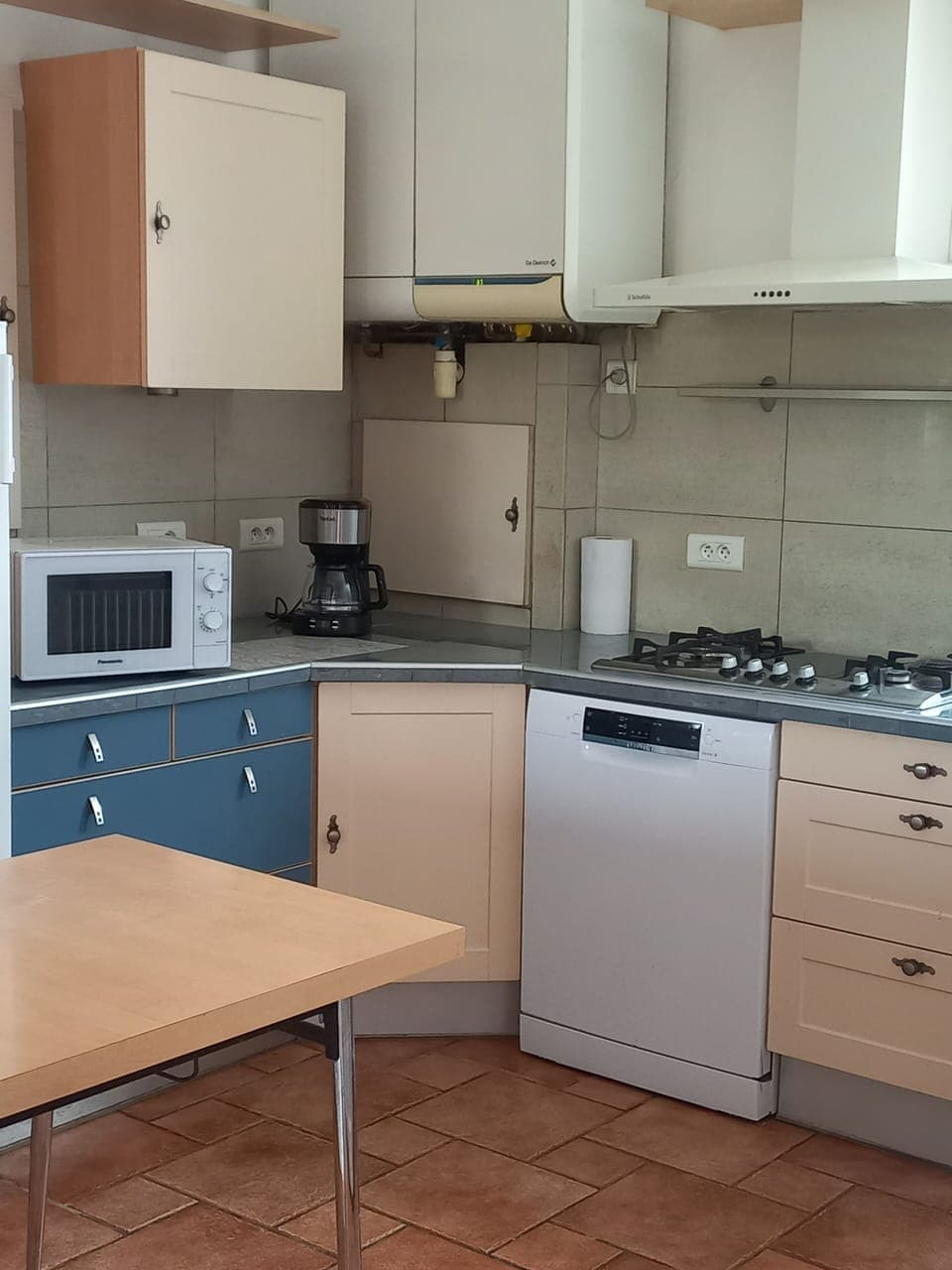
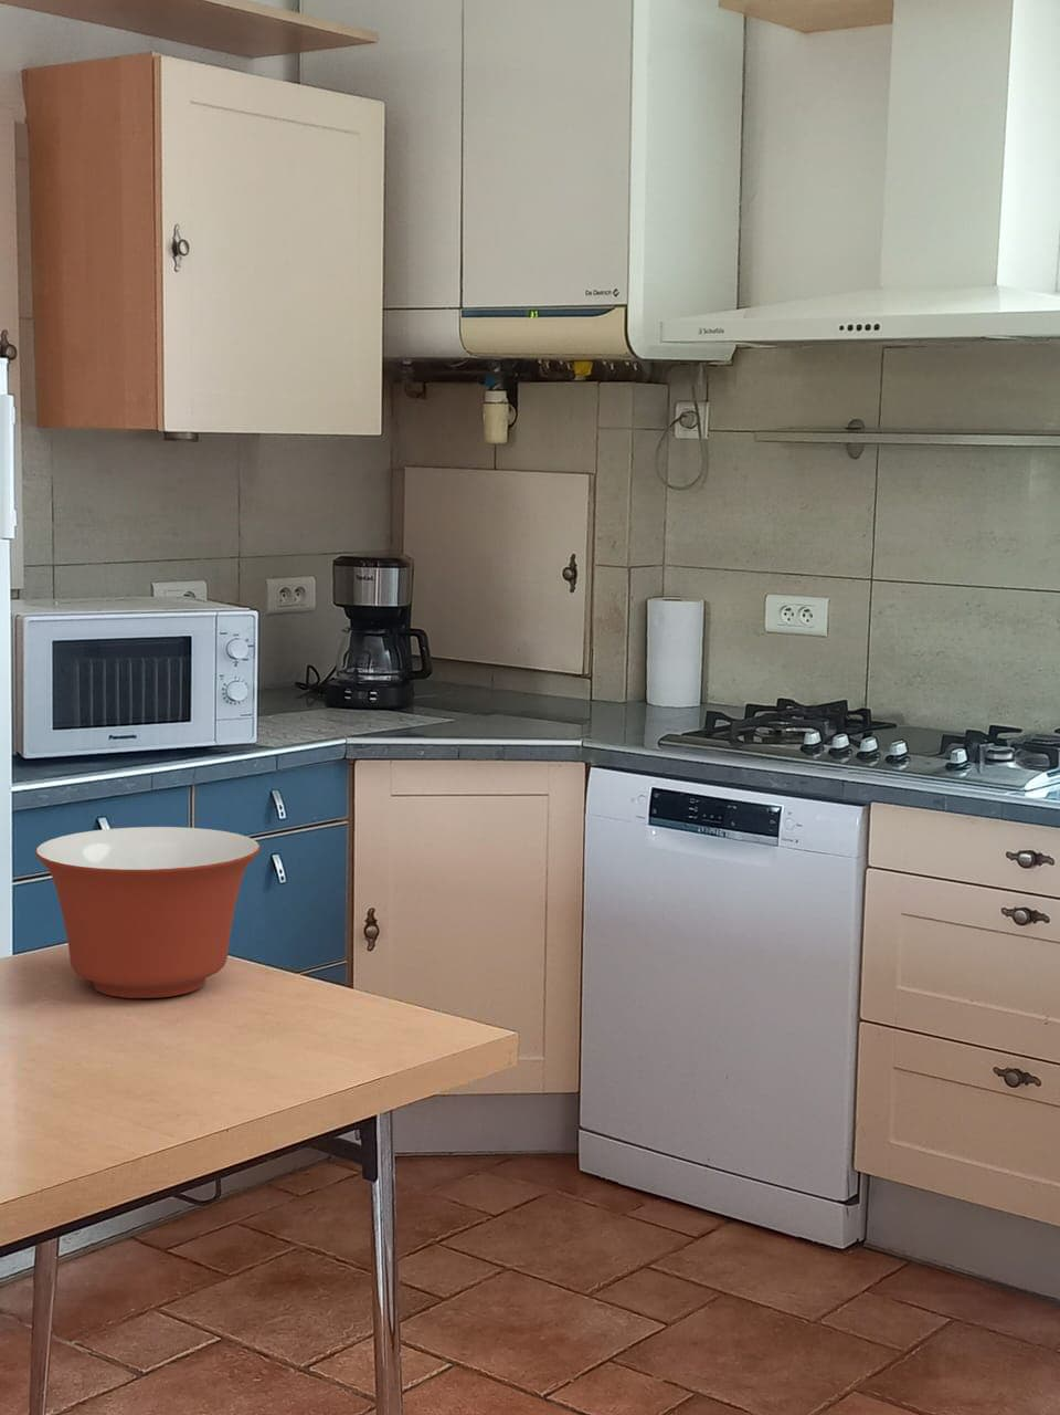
+ mixing bowl (149, 916)
